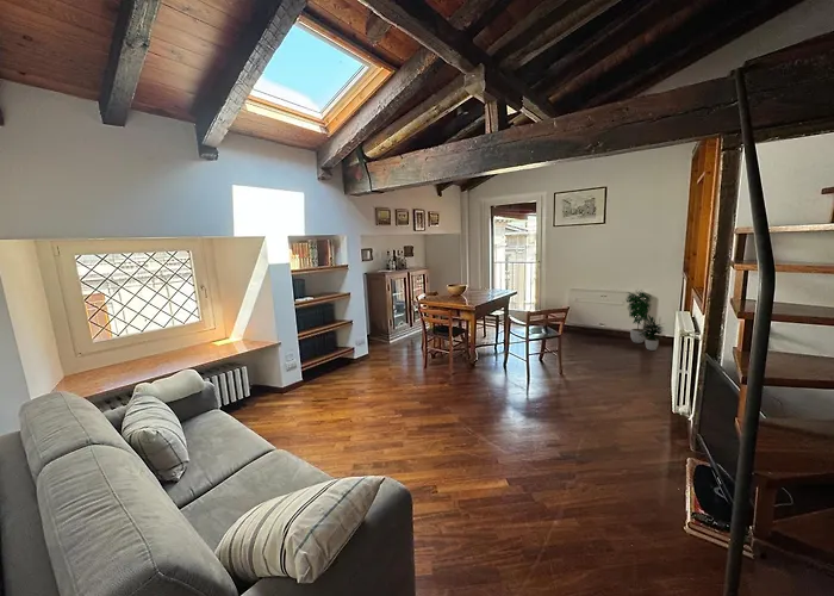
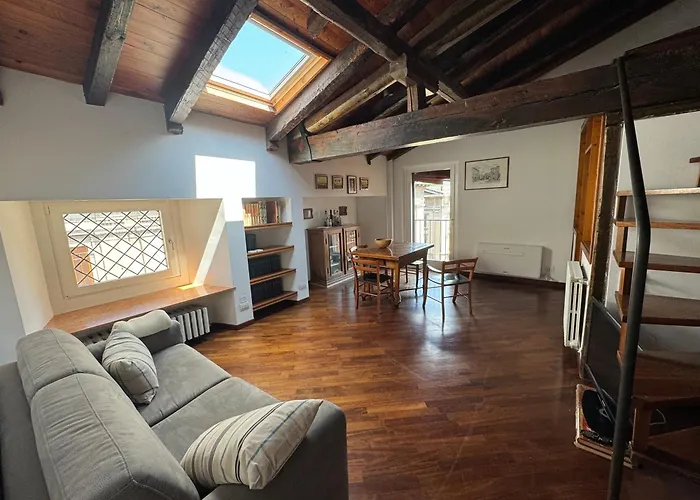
- potted plant (643, 316)
